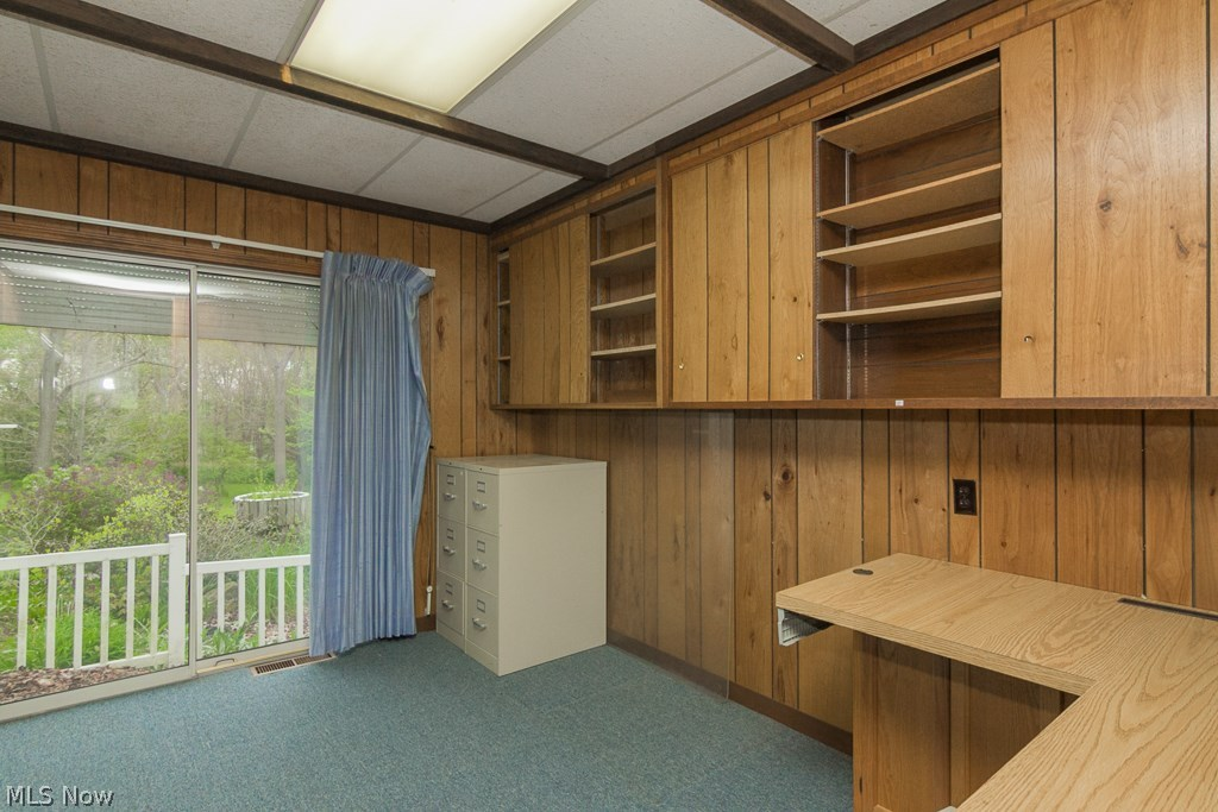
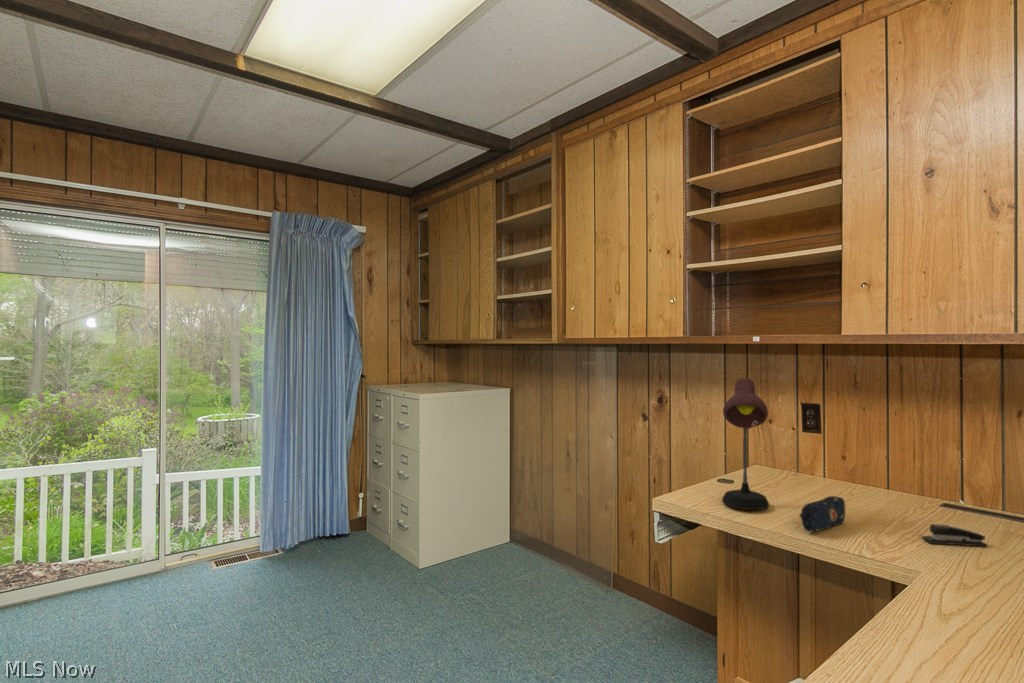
+ stapler (954, 534)
+ desk lamp (745, 443)
+ pencil case (824, 513)
